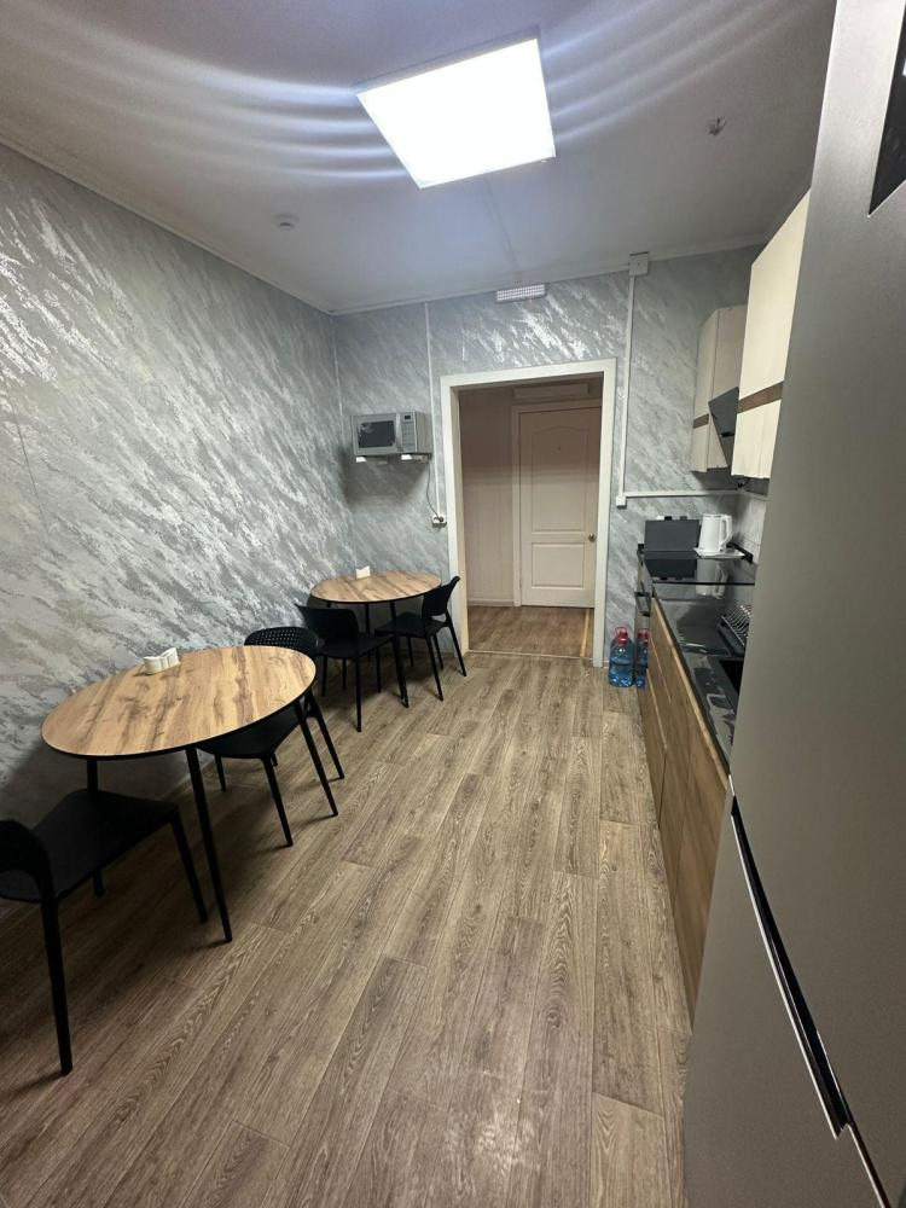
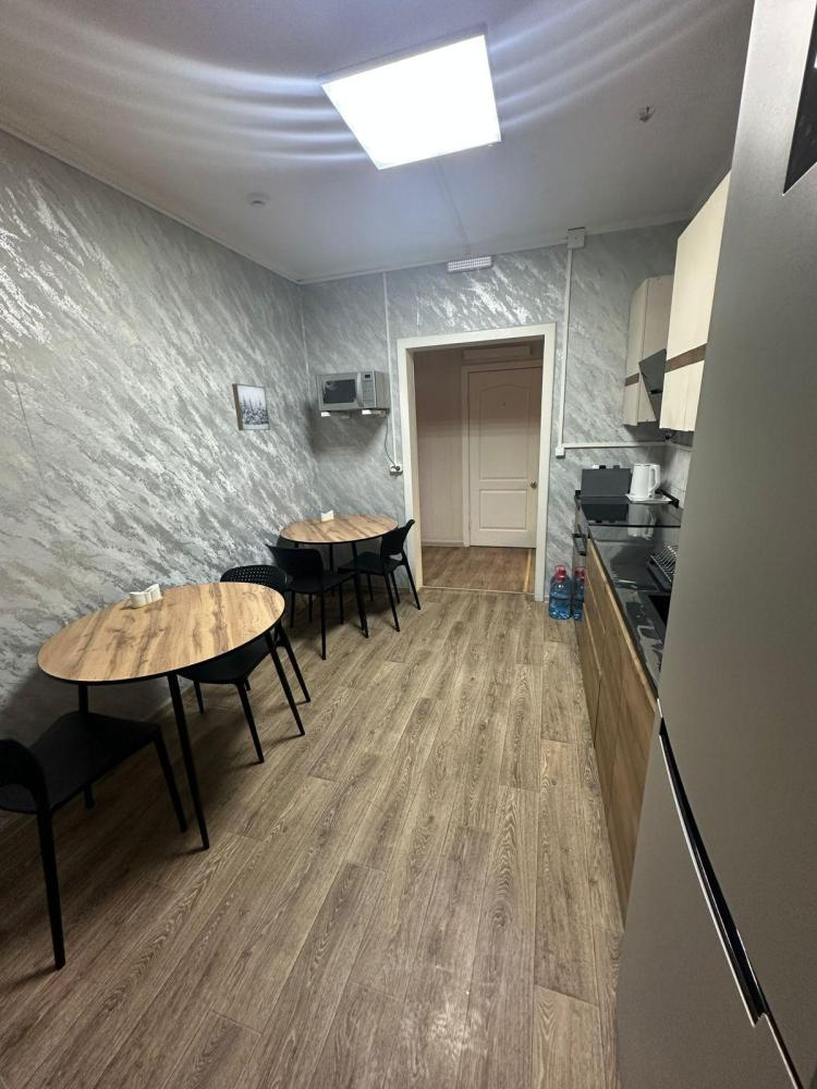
+ wall art (252, 407)
